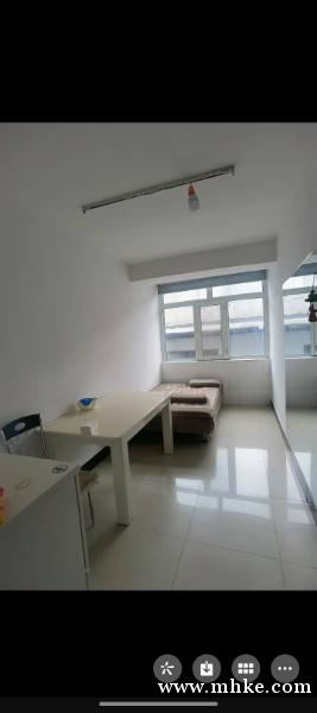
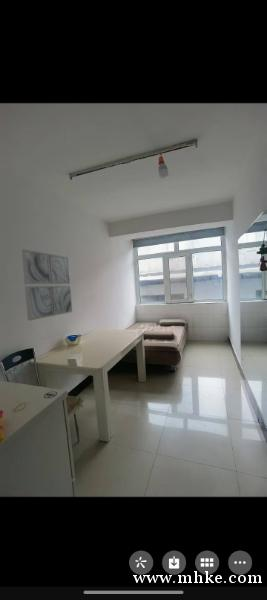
+ wall art (50, 286)
